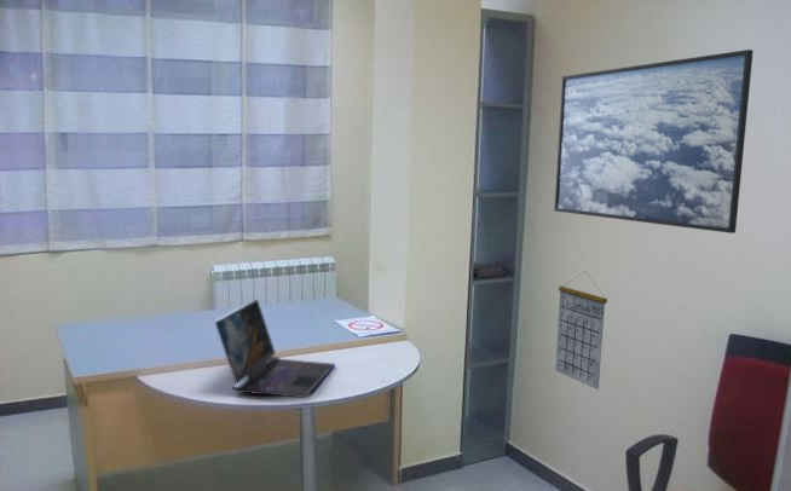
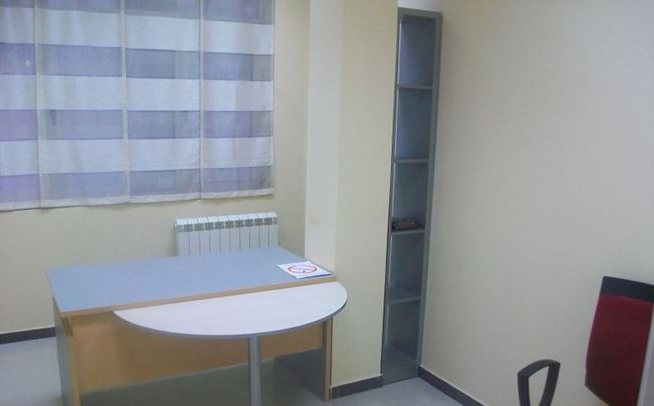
- calendar (579, 325)
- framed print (636, 144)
- laptop (273, 348)
